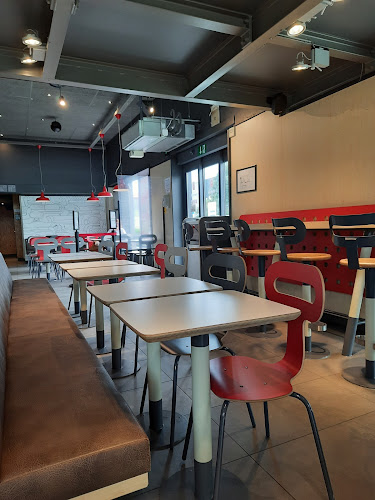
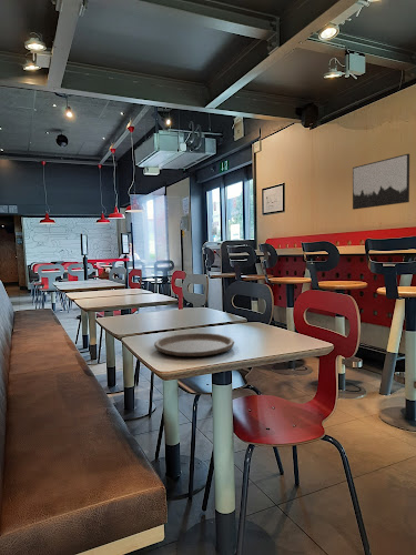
+ wall art (378, 183)
+ plate (194, 344)
